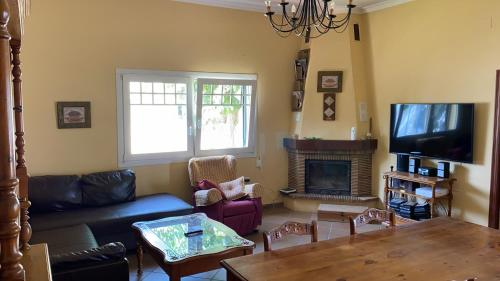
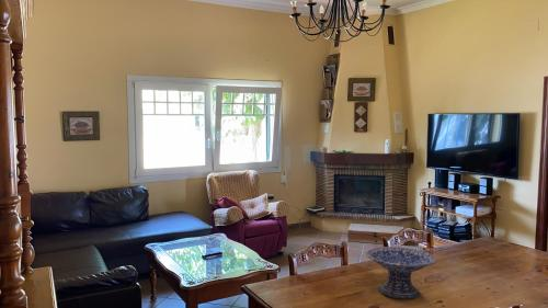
+ decorative bowl (399, 273)
